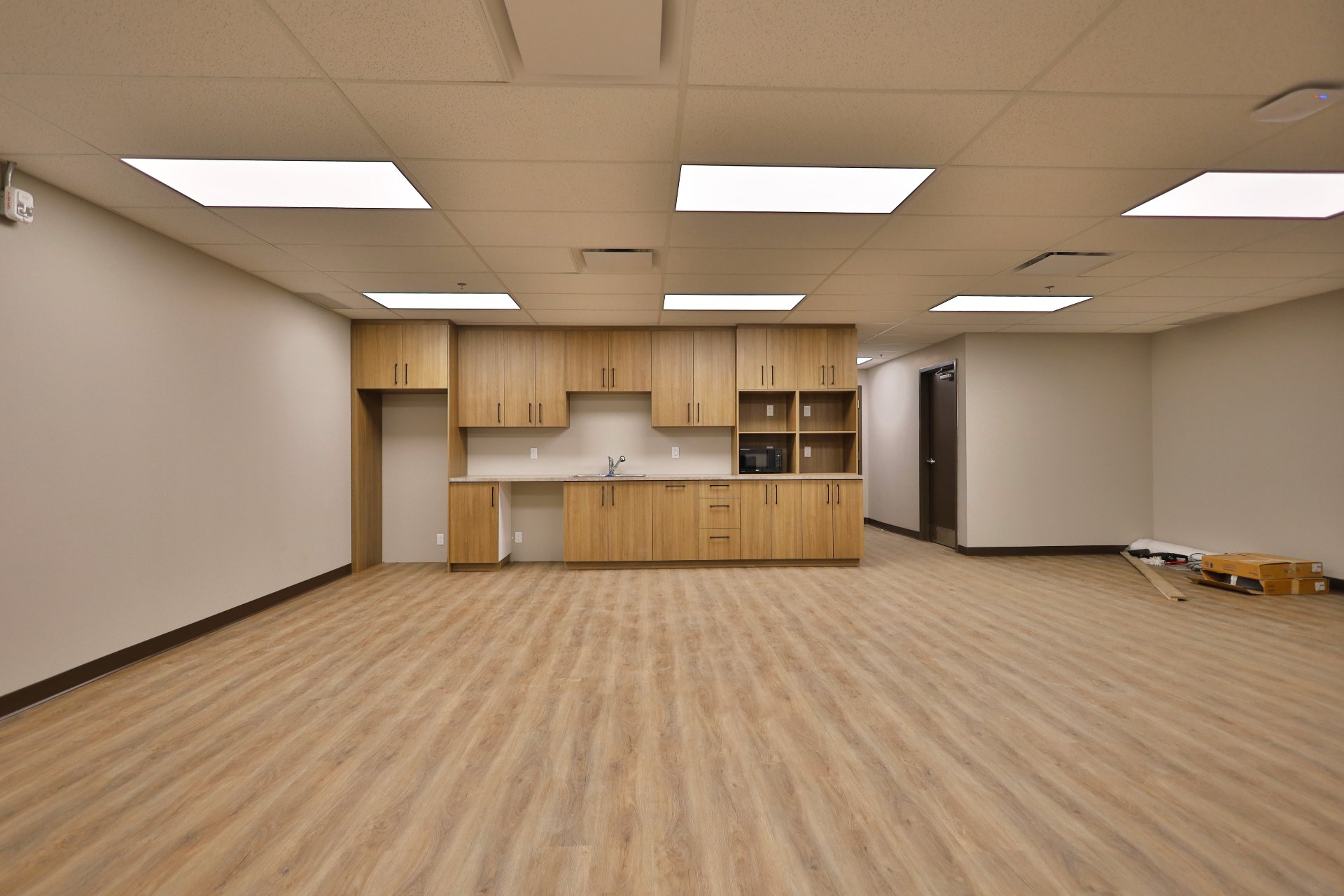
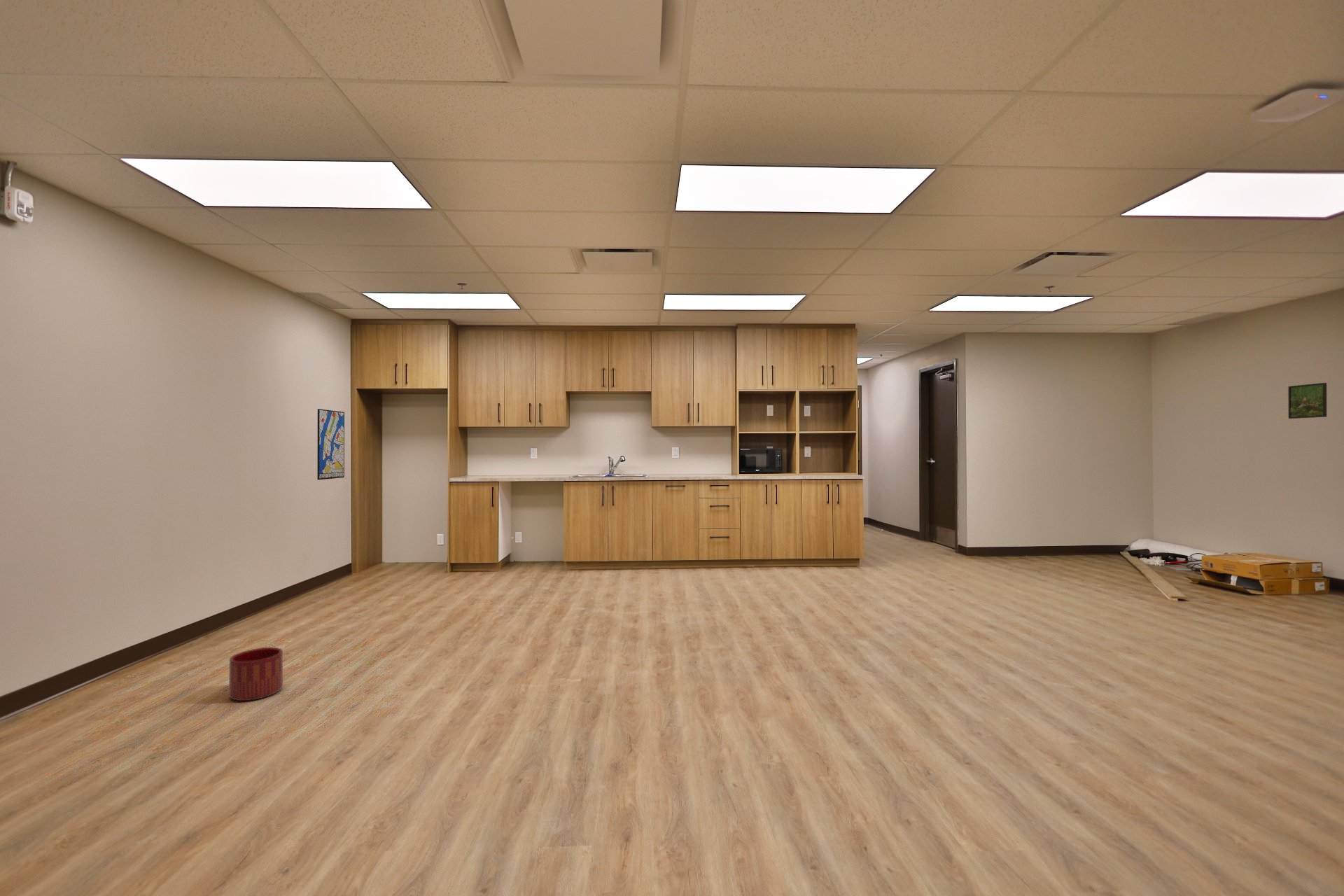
+ wall art (331, 444)
+ planter (256, 673)
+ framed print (1307, 401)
